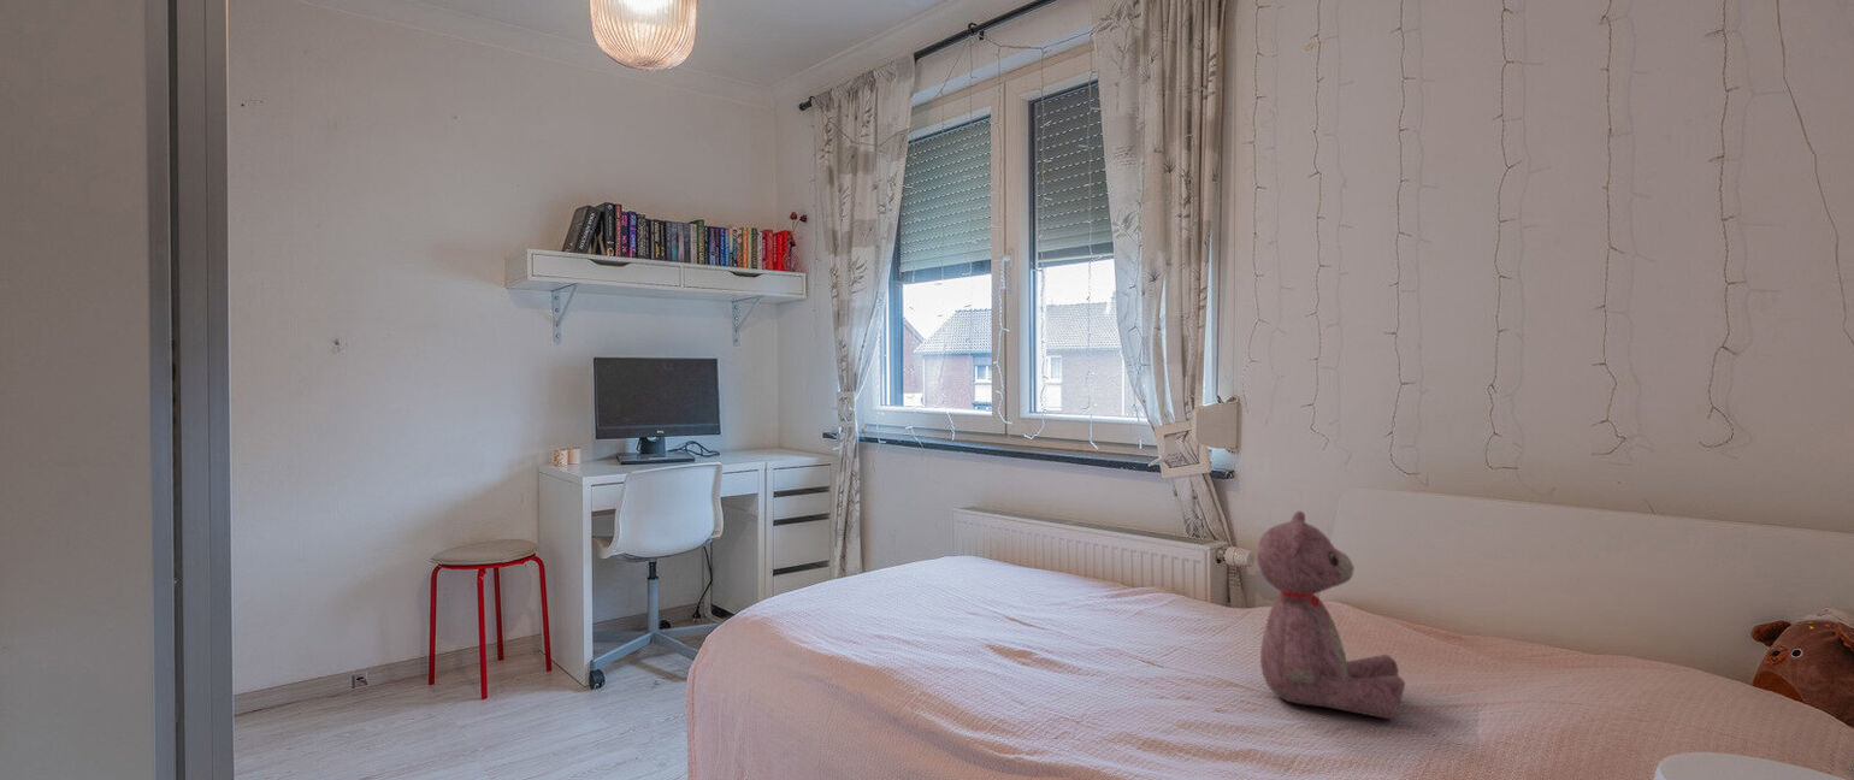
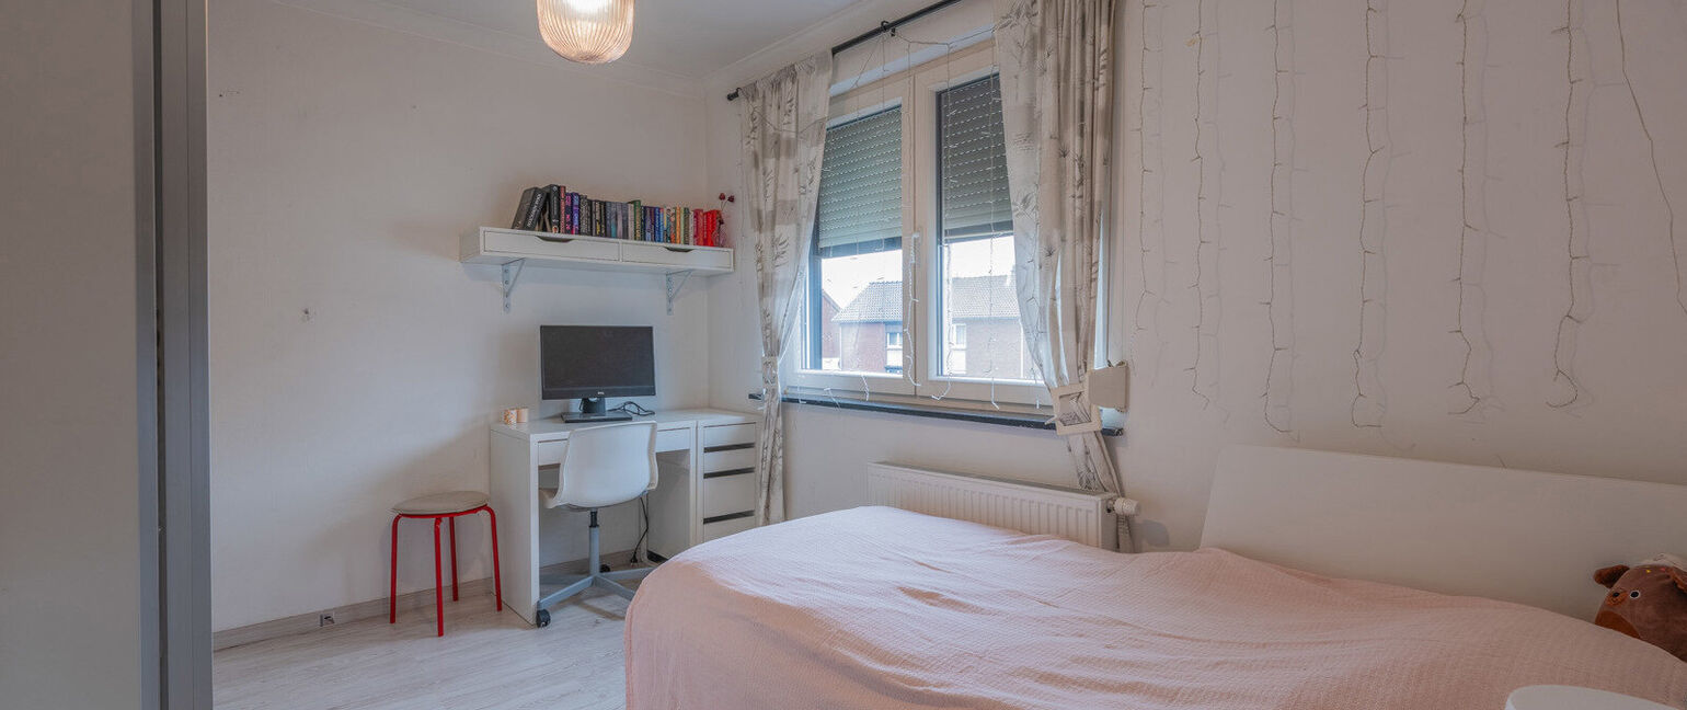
- teddy bear (1325, 608)
